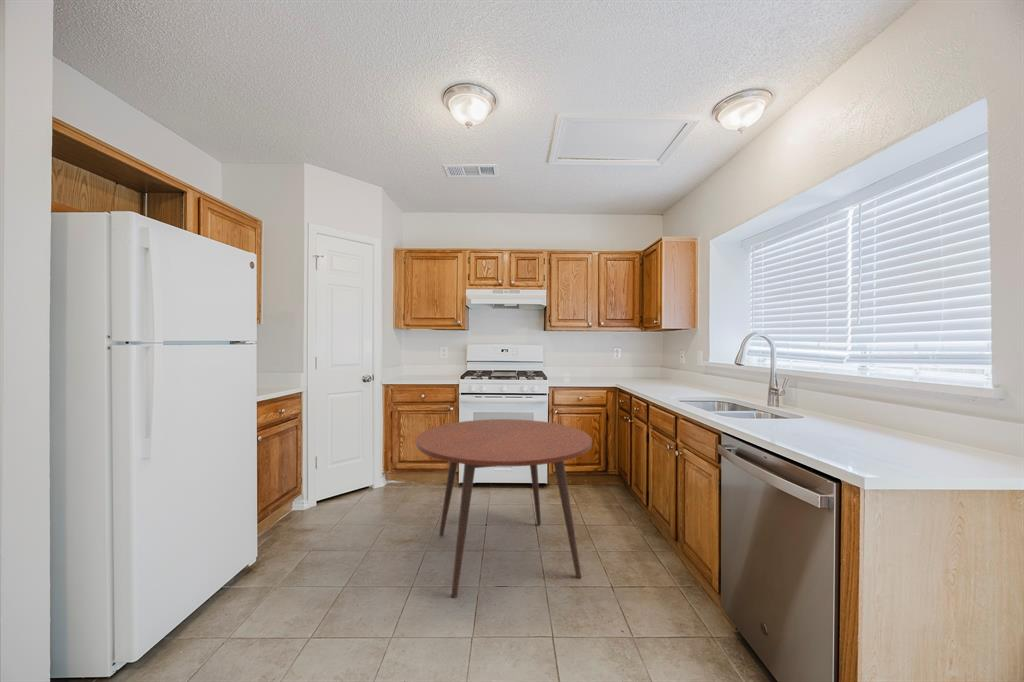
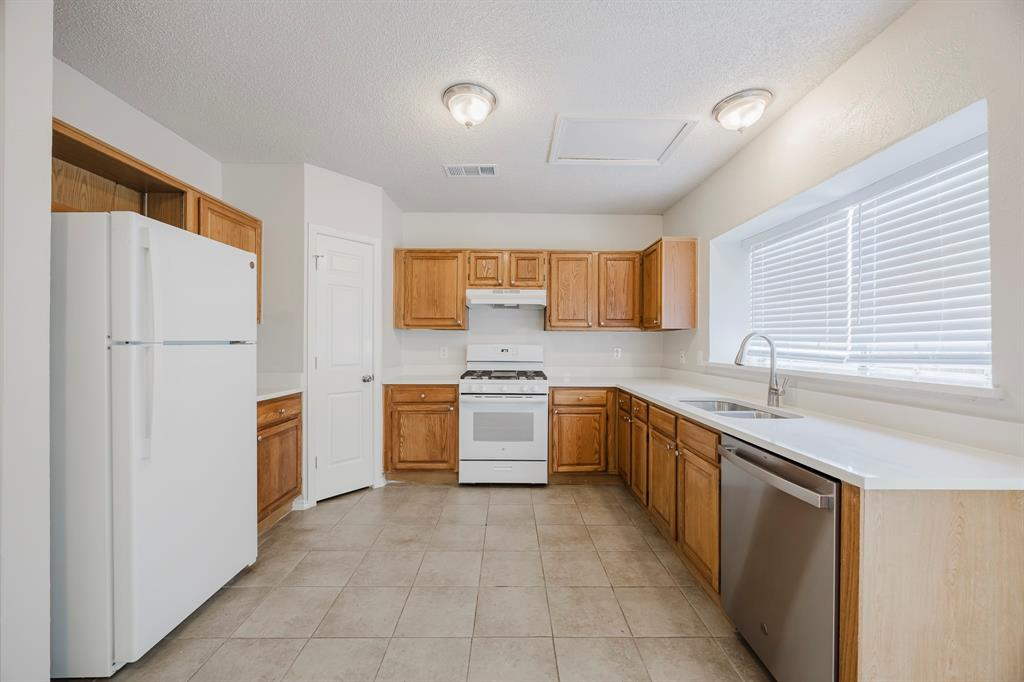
- dining table (533, 494)
